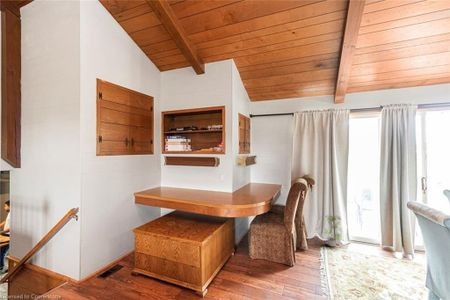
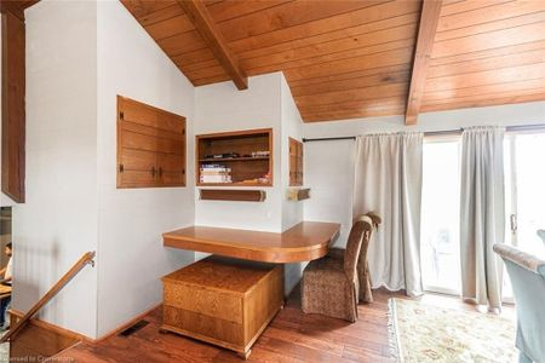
- potted plant (334, 228)
